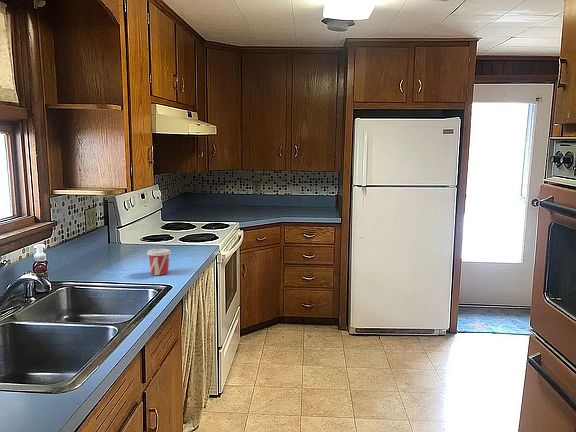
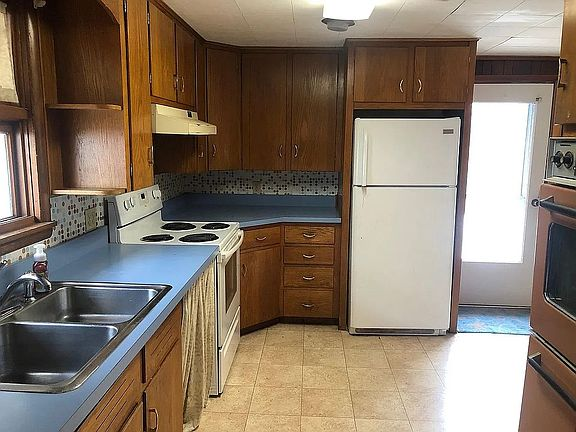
- cup (159, 261)
